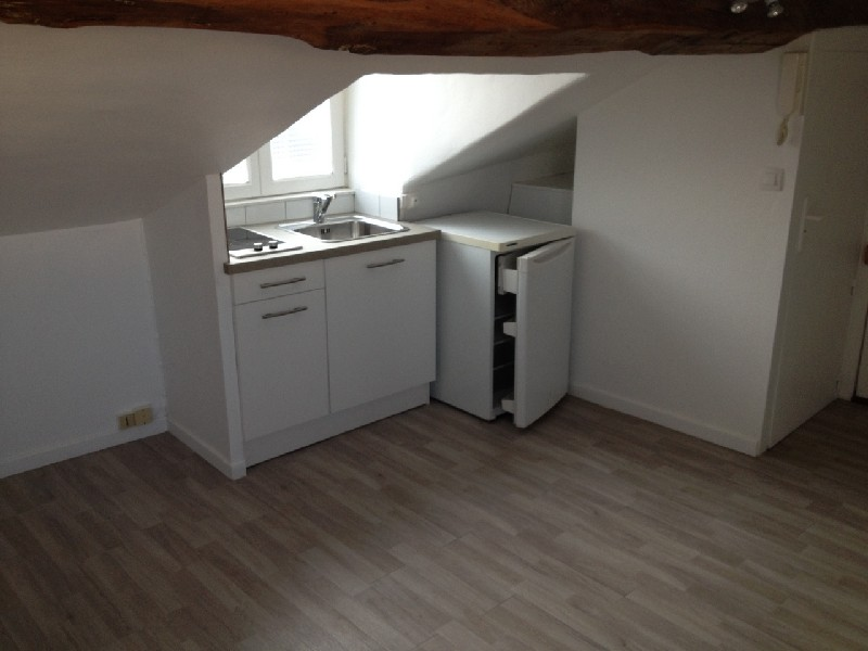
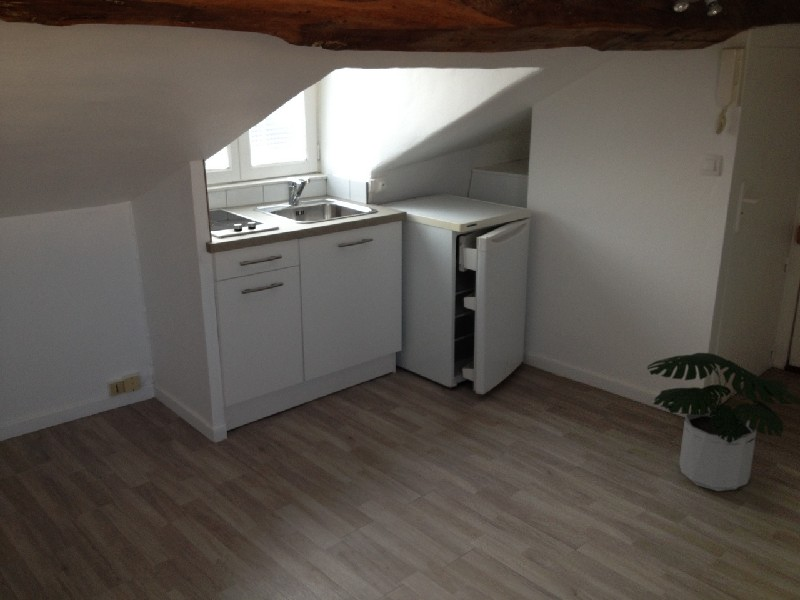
+ potted plant (725, 419)
